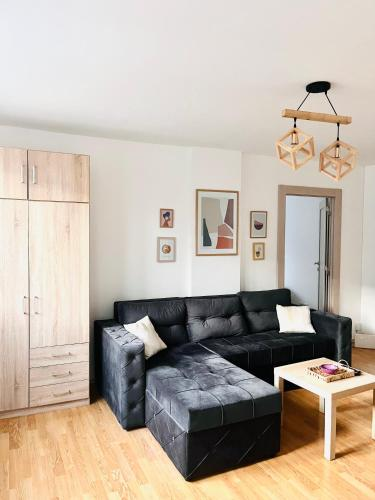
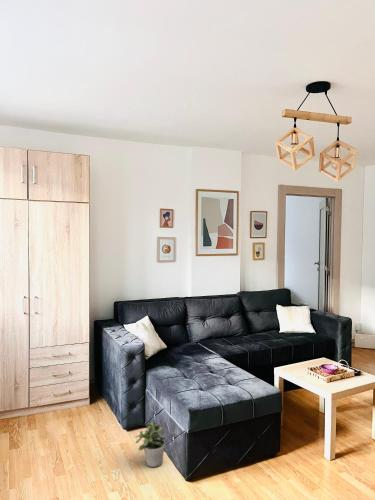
+ potted plant (149, 443)
